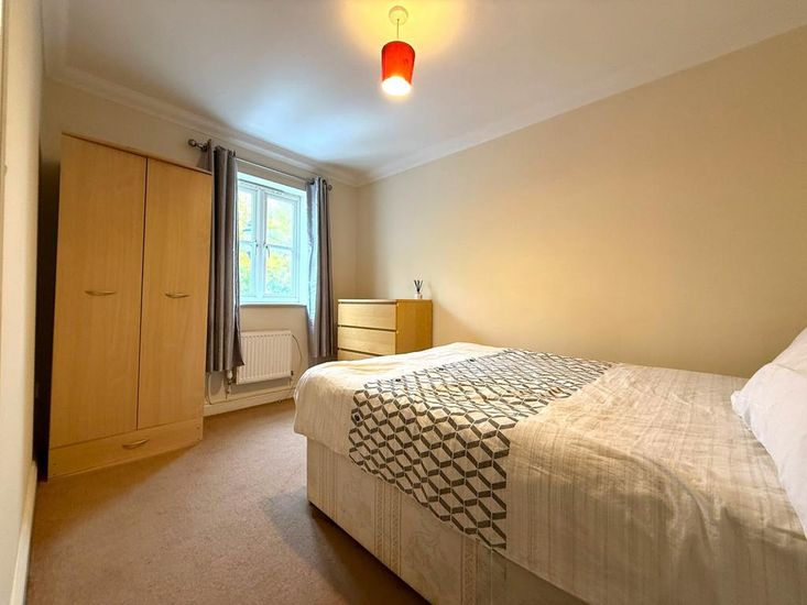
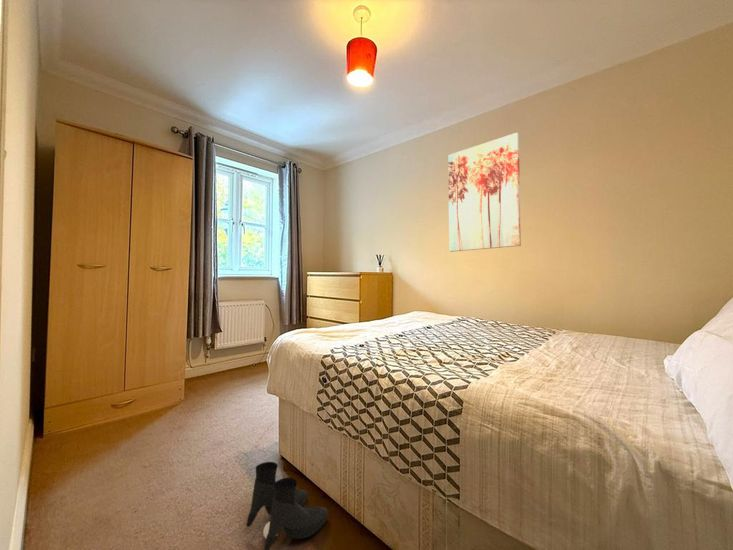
+ boots (288, 493)
+ wall art (481, 196)
